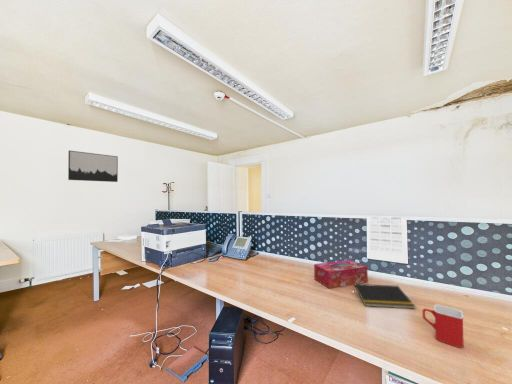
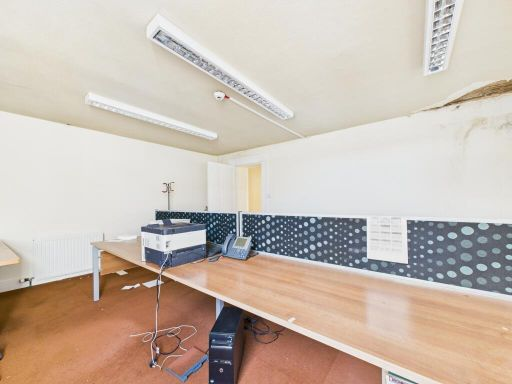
- tissue box (340, 272)
- notepad (382, 295)
- wall art (94, 167)
- mug (442, 323)
